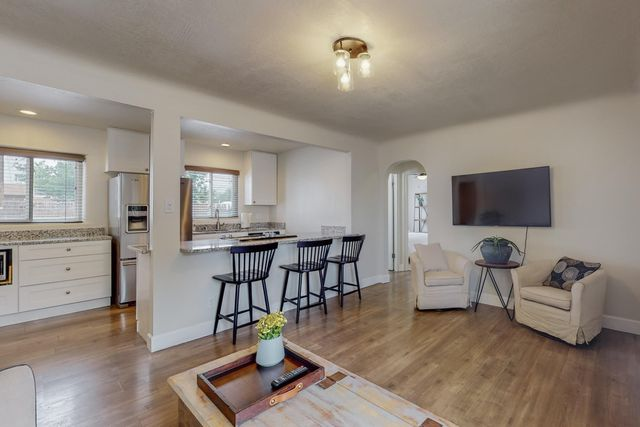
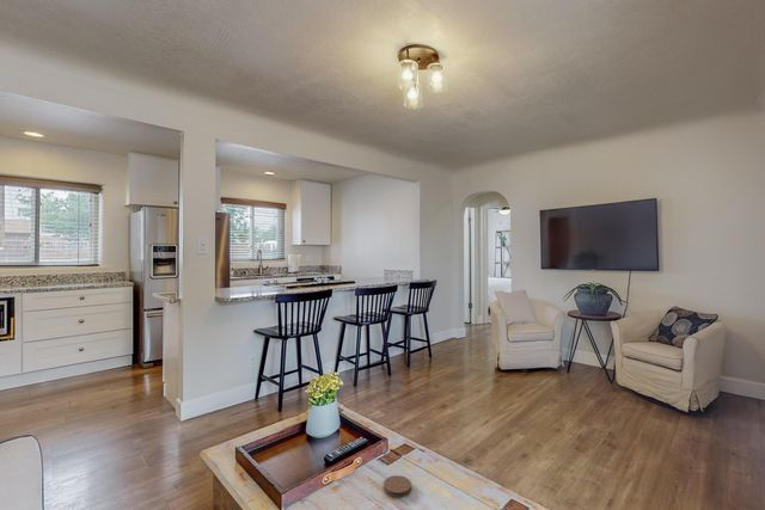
+ coaster (397, 485)
